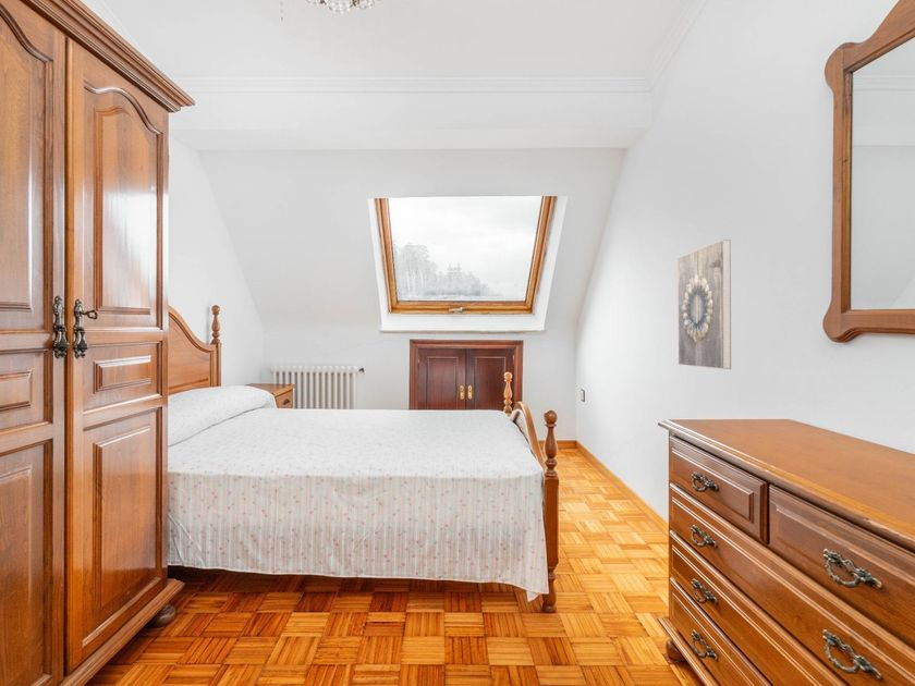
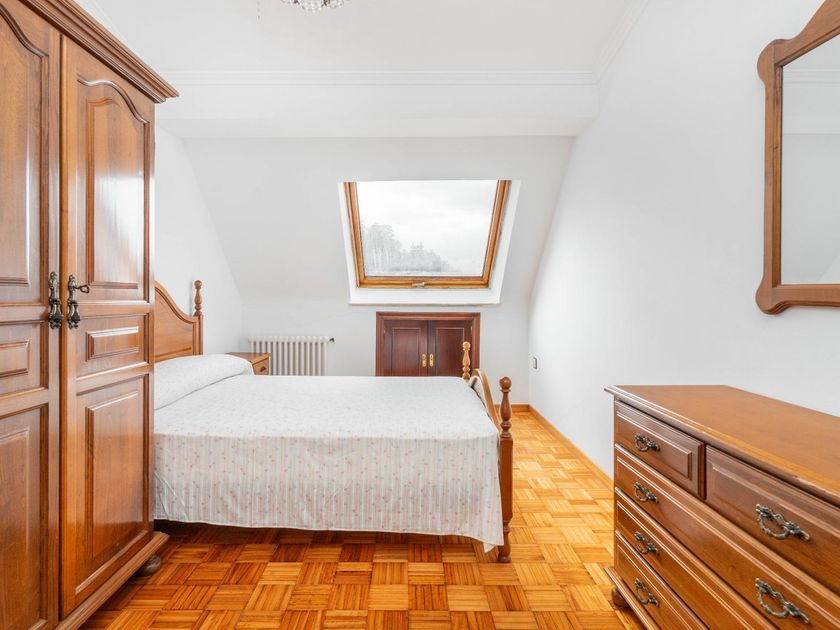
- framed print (701, 308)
